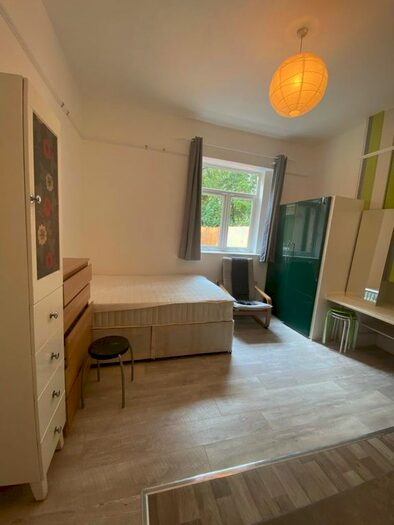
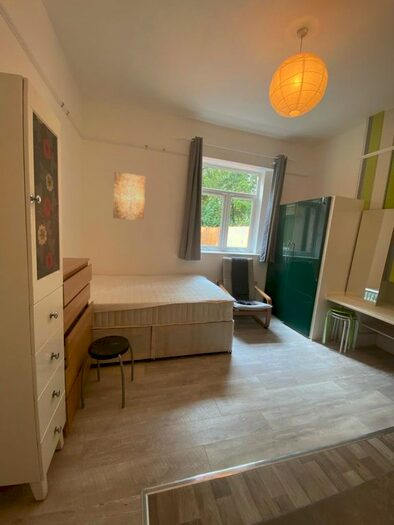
+ wall art (129, 197)
